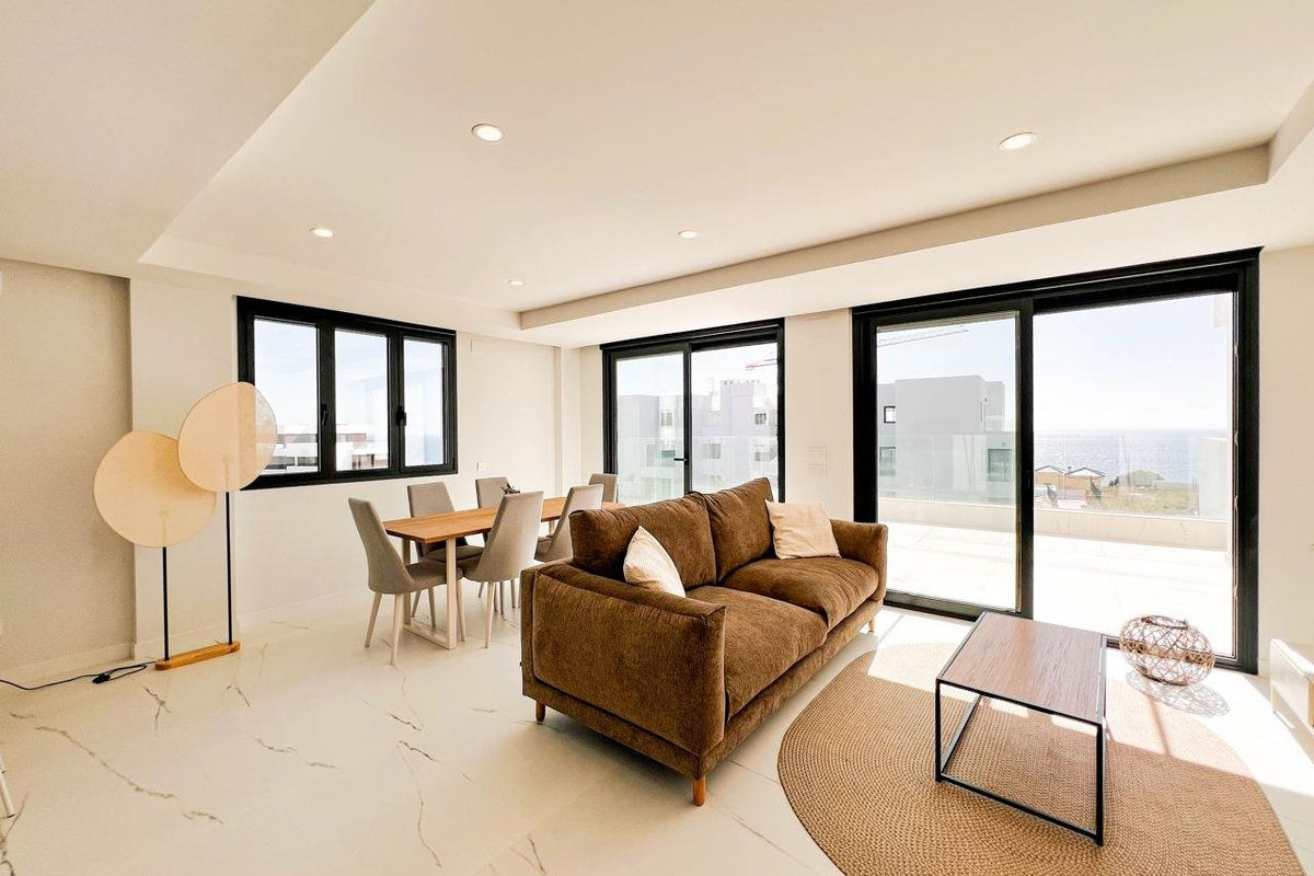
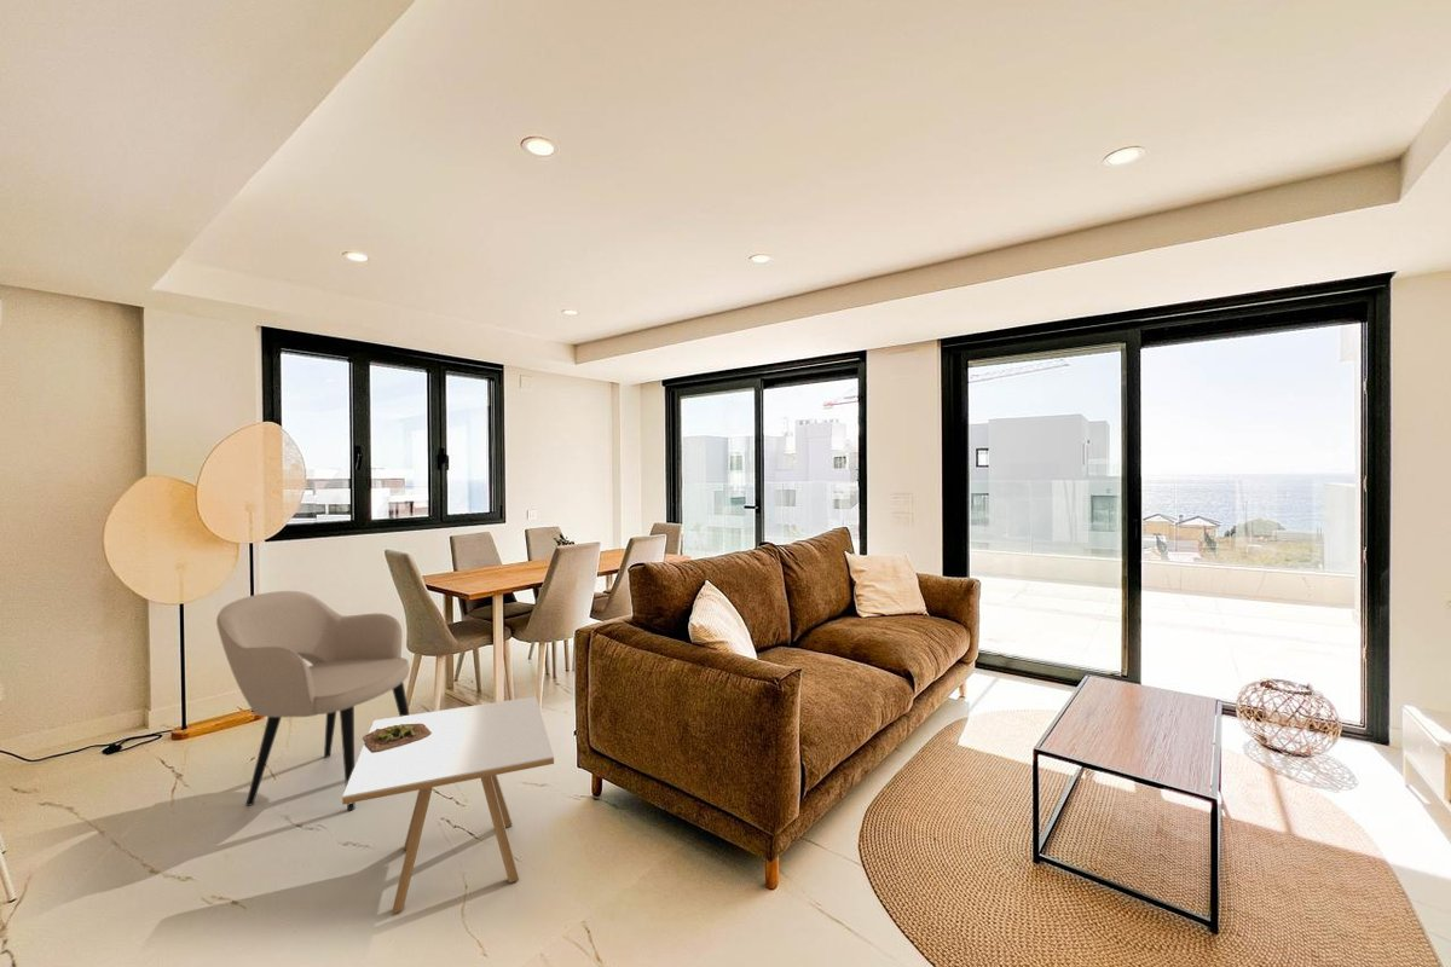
+ side table (455, 782)
+ armchair (320, 688)
+ succulent plant (397, 730)
